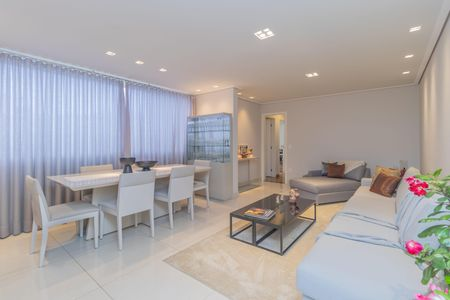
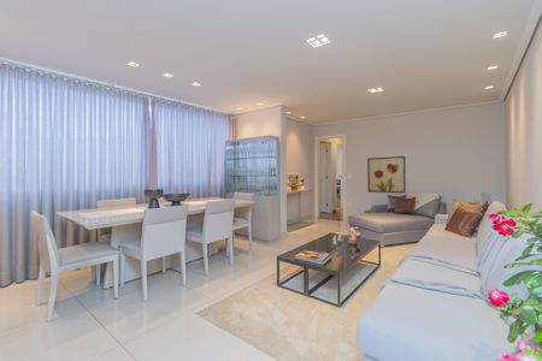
+ wall art (385, 174)
